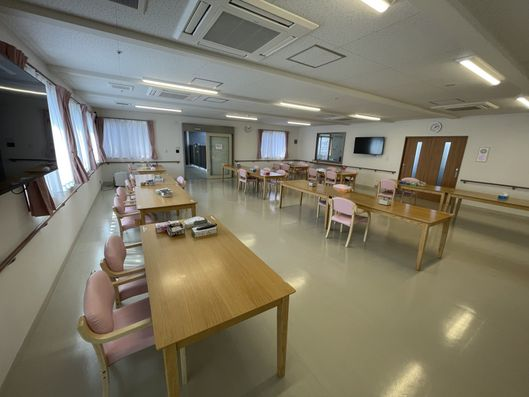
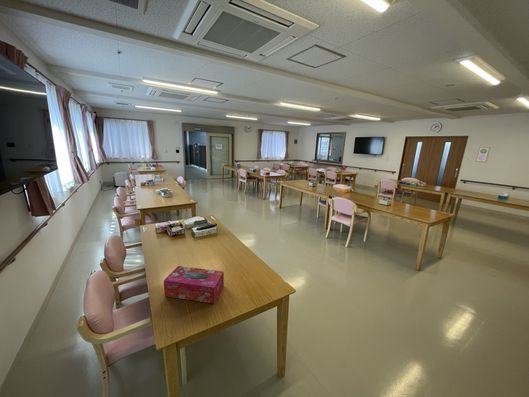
+ tissue box (195, 283)
